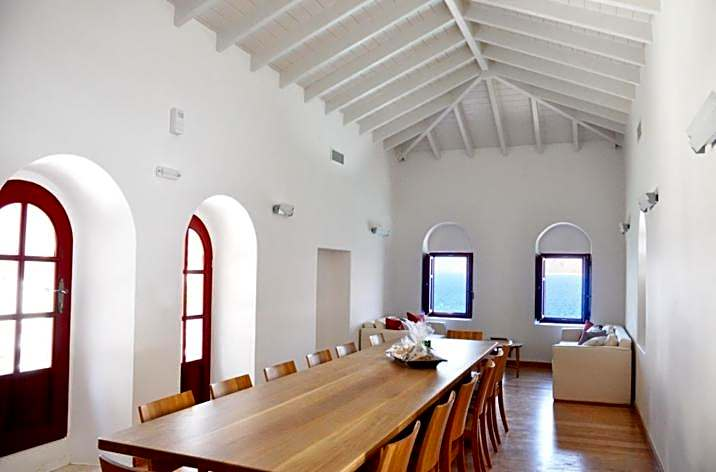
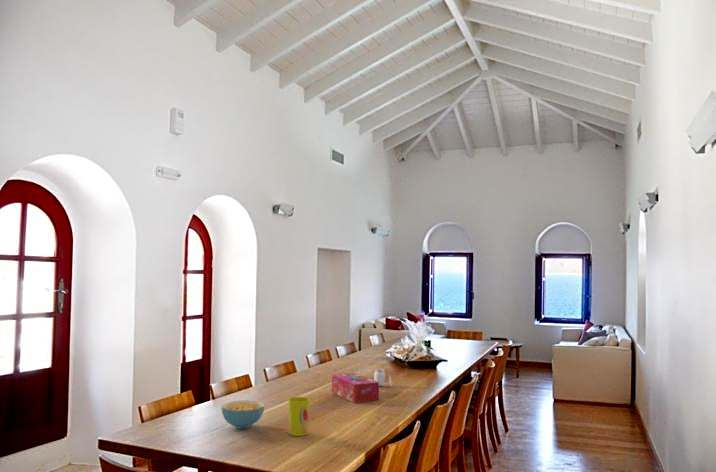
+ cereal bowl (242, 415)
+ tissue box (354, 387)
+ candle (383, 378)
+ cup (298, 416)
